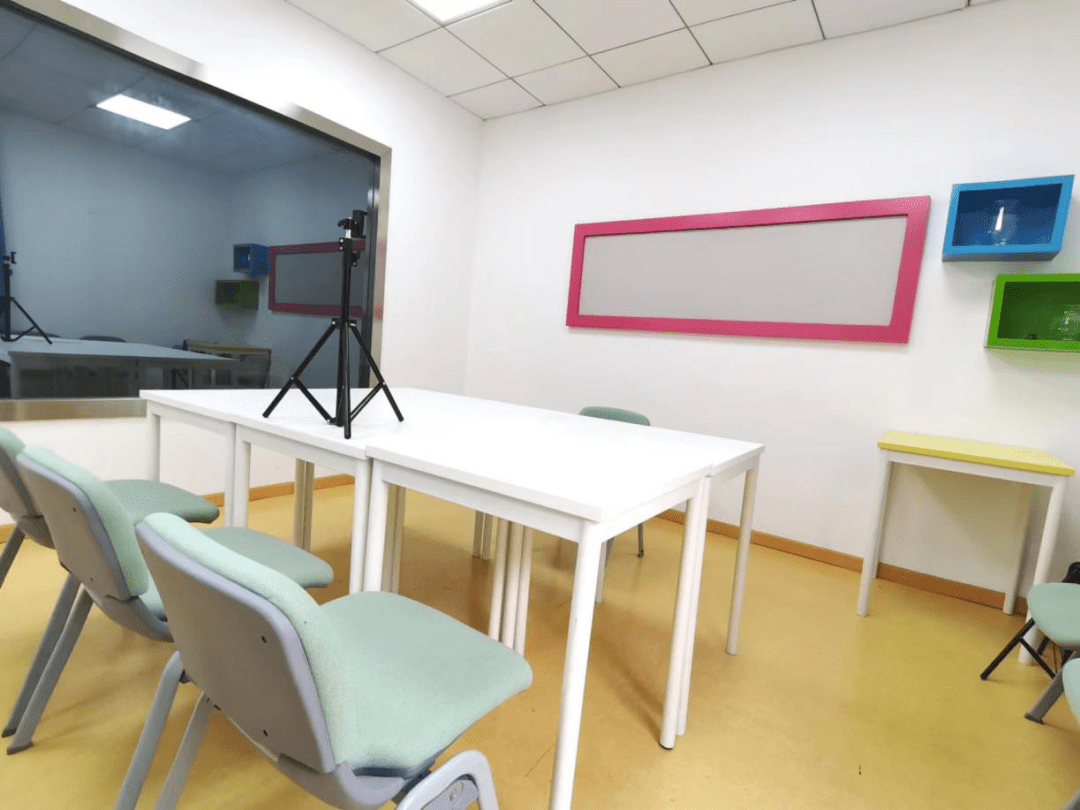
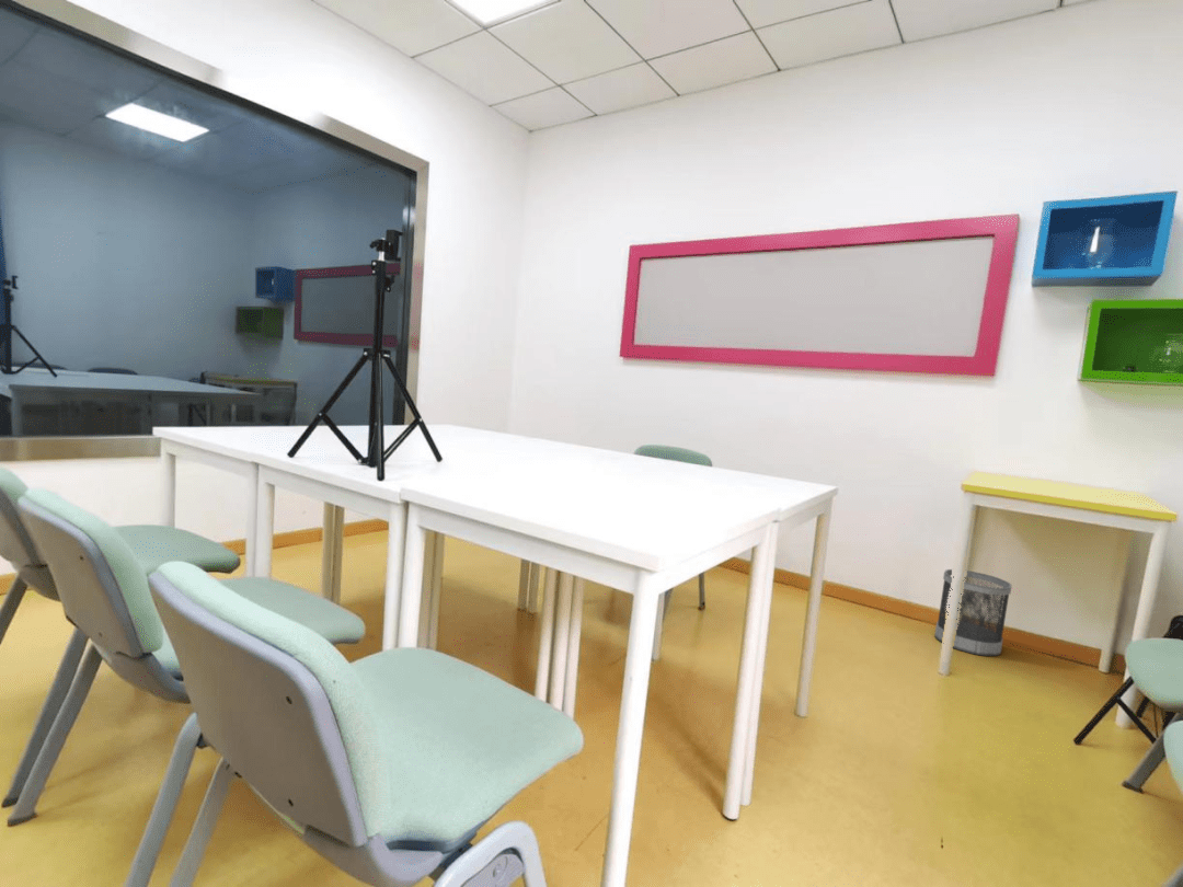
+ wastebasket (972, 610)
